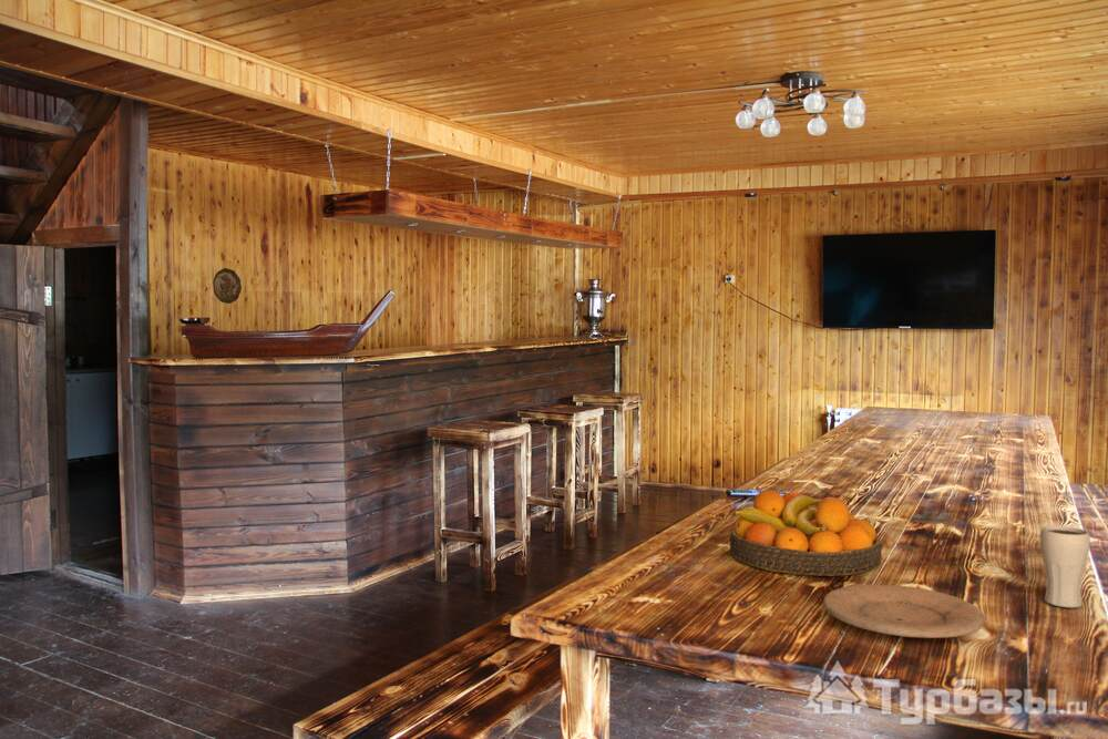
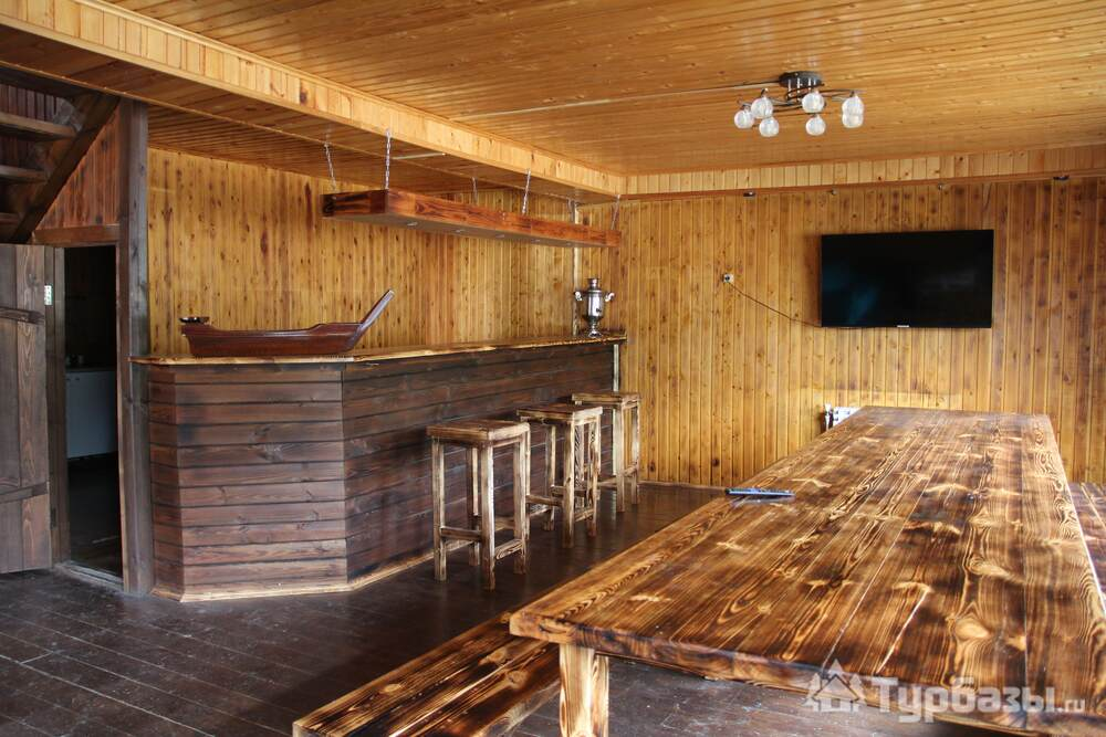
- plate (901, 615)
- drinking glass (1064, 566)
- decorative plate (226, 286)
- fruit bowl (803, 524)
